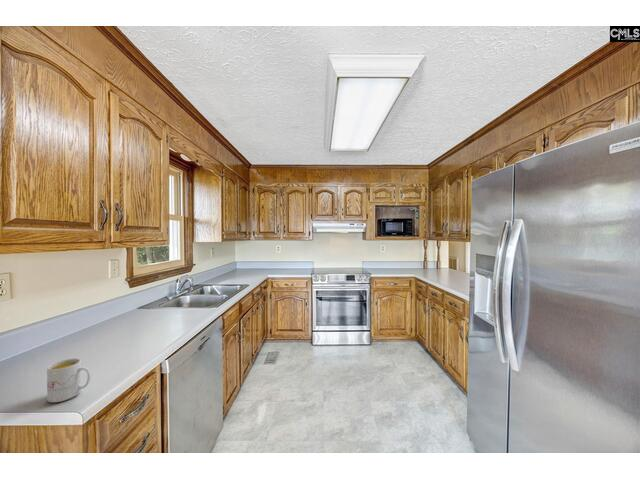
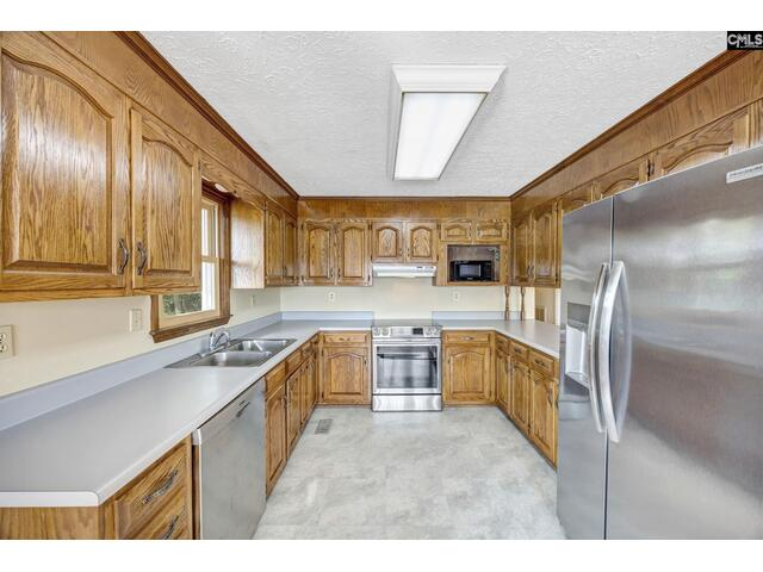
- mug (70, 379)
